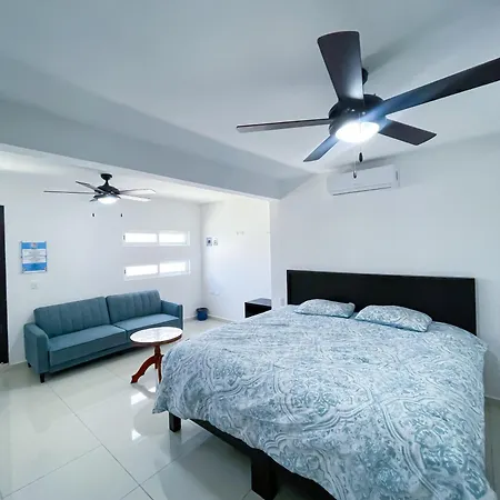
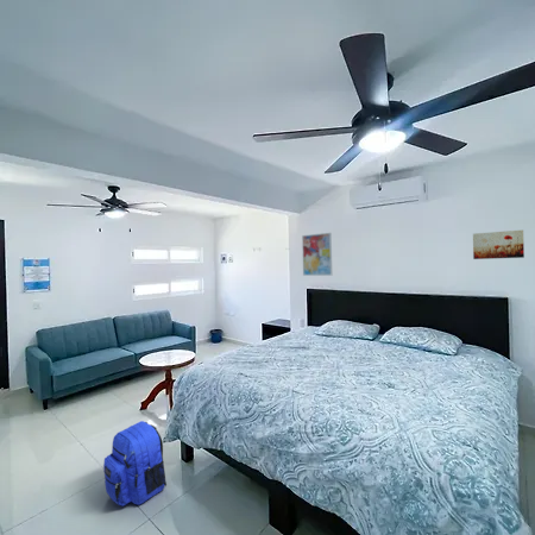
+ wall art (497, 245)
+ wall art (316, 254)
+ backpack (134, 460)
